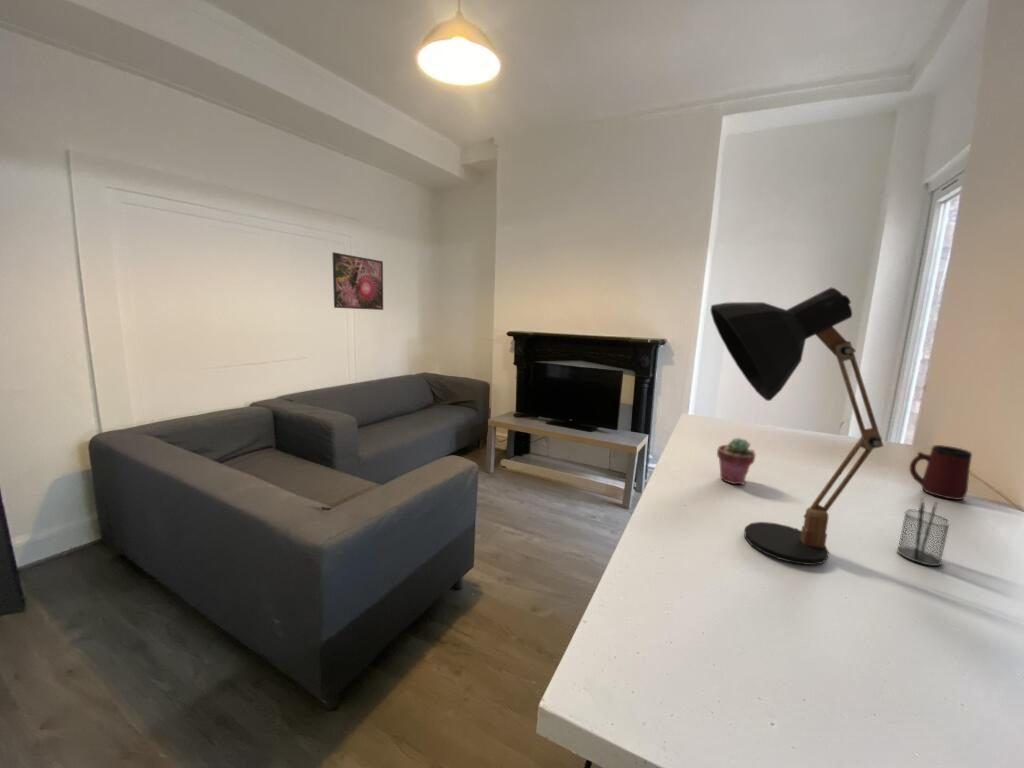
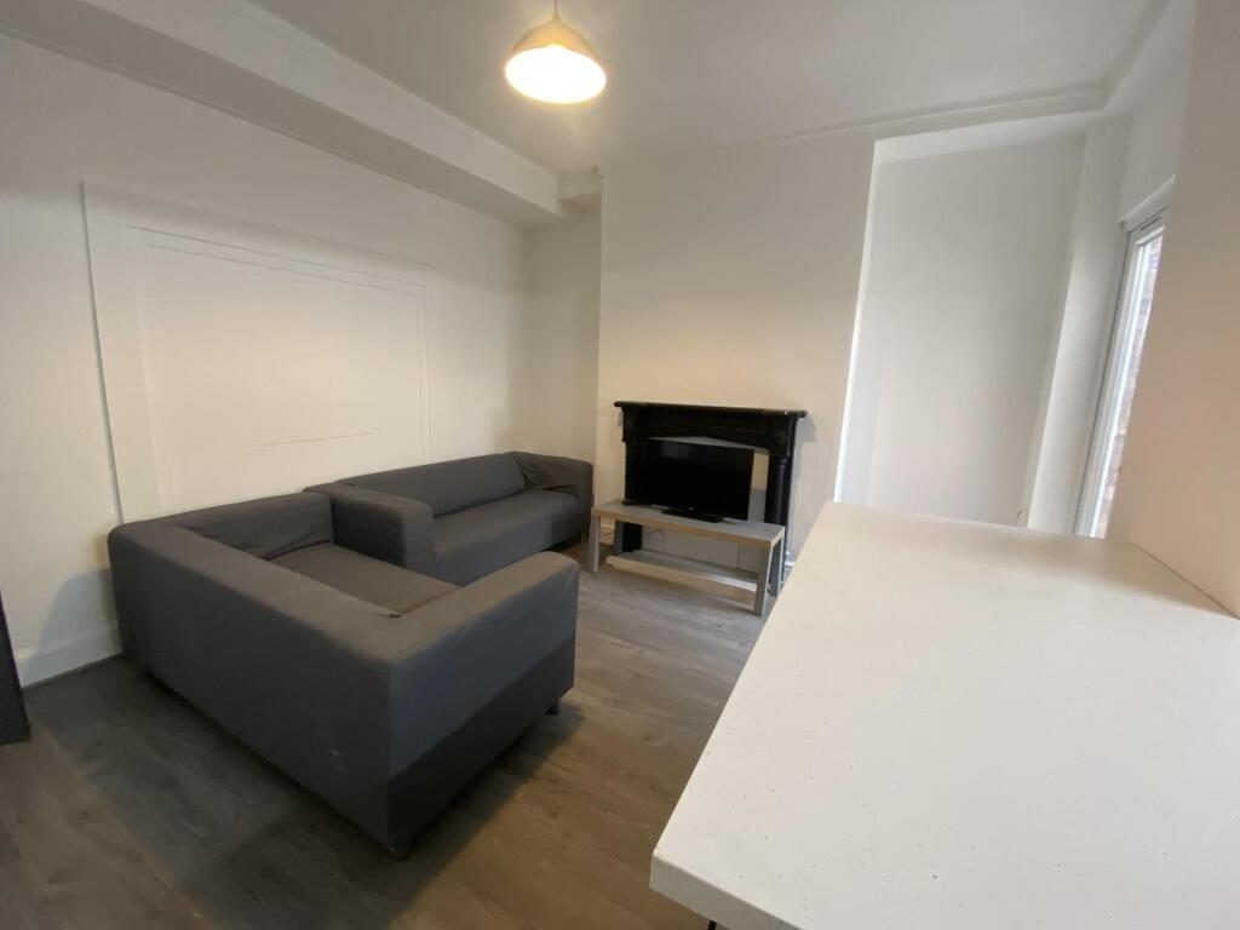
- desk lamp (770, 400)
- pencil holder (924, 527)
- mug (939, 470)
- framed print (359, 283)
- potted succulent (735, 459)
